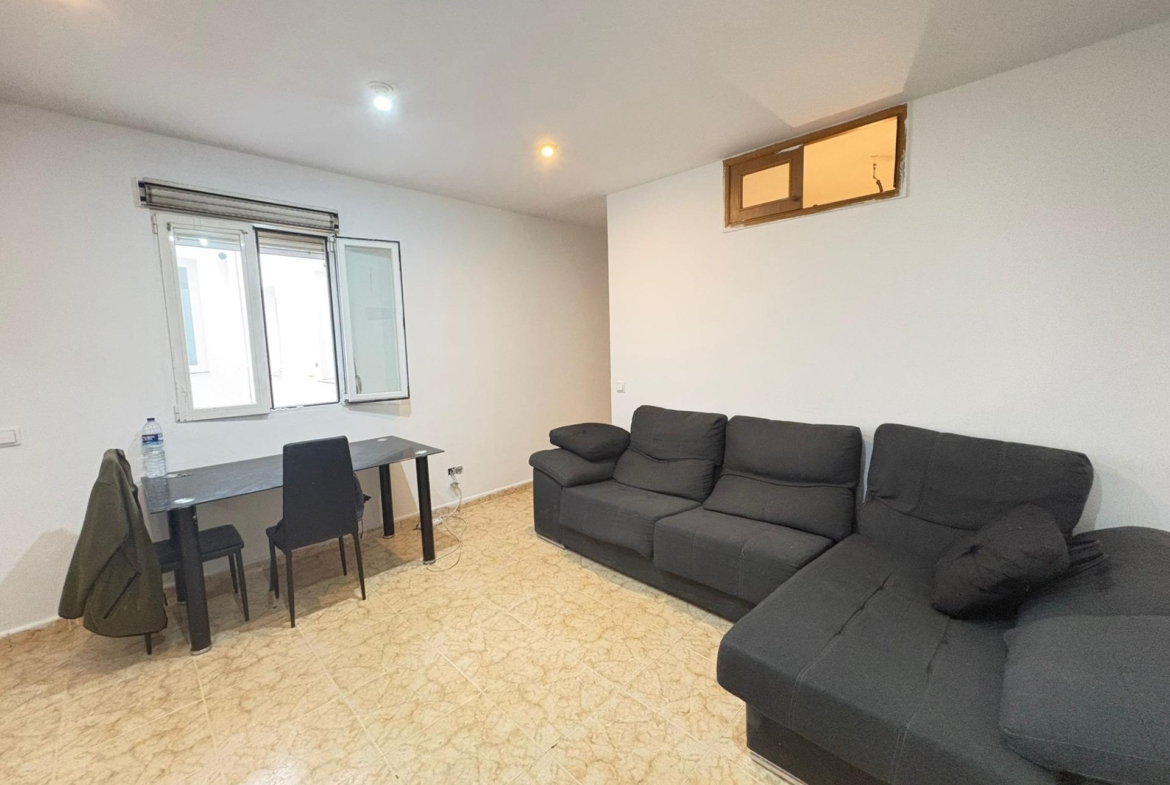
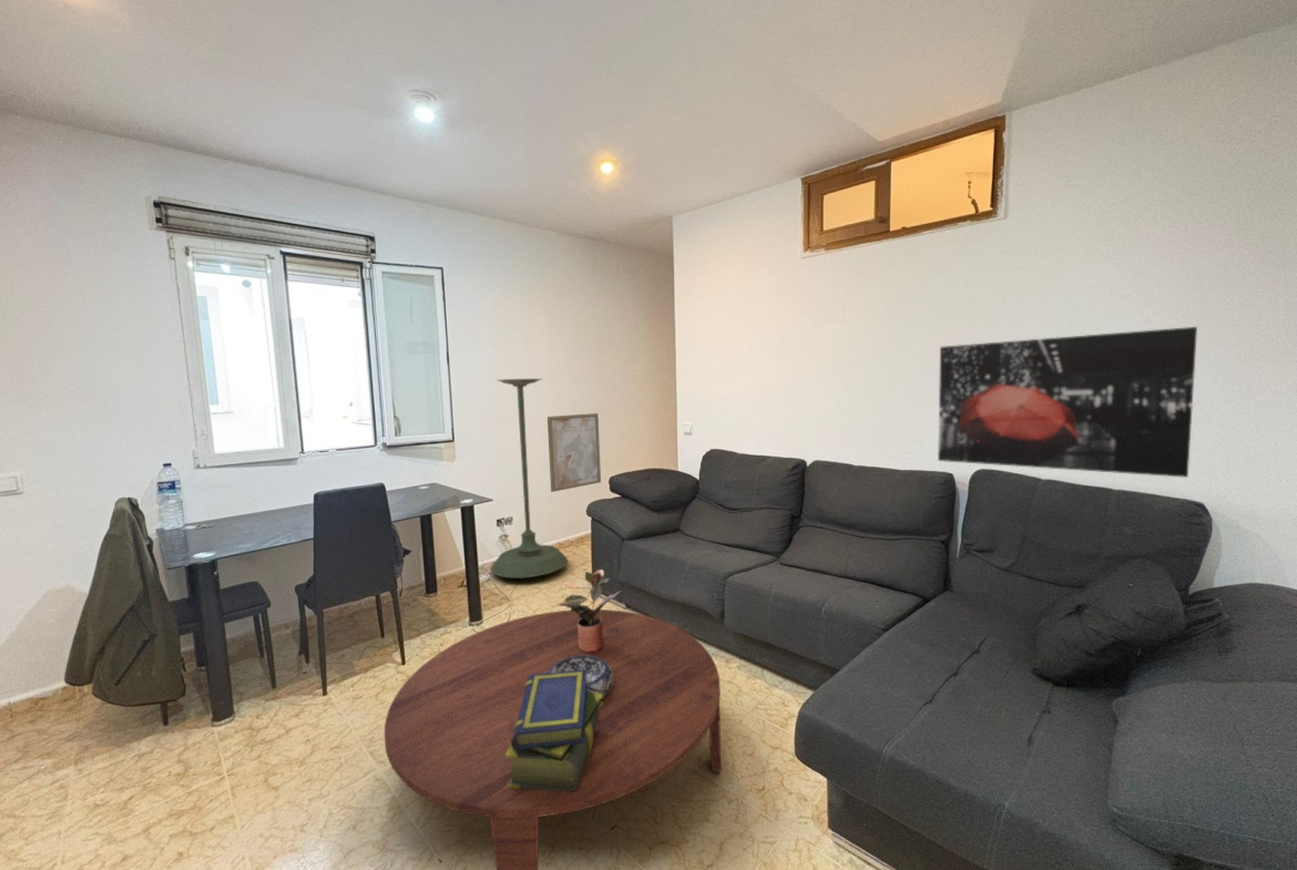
+ coffee table (594, 730)
+ stack of books (556, 724)
+ plant stand (524, 477)
+ decorative bowl (586, 679)
+ wall art (1049, 403)
+ wall art (575, 451)
+ potted plant (592, 602)
